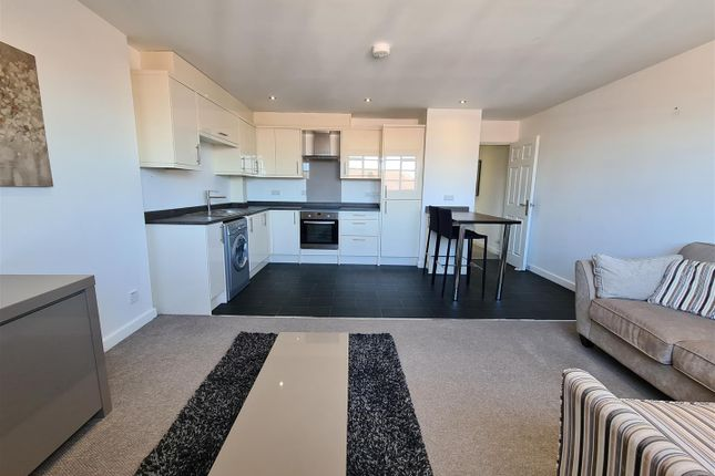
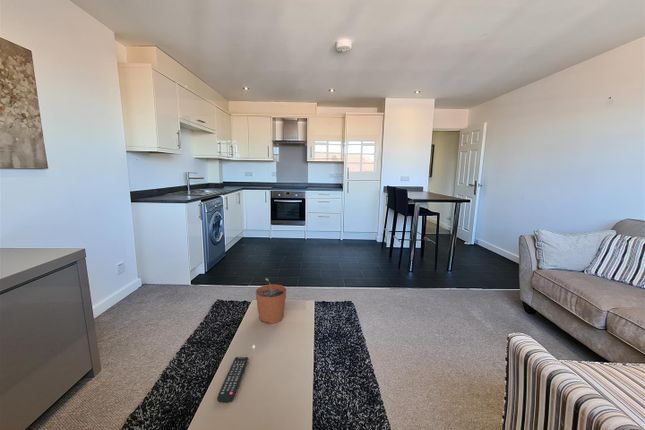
+ plant pot (271, 297)
+ remote control (234, 377)
